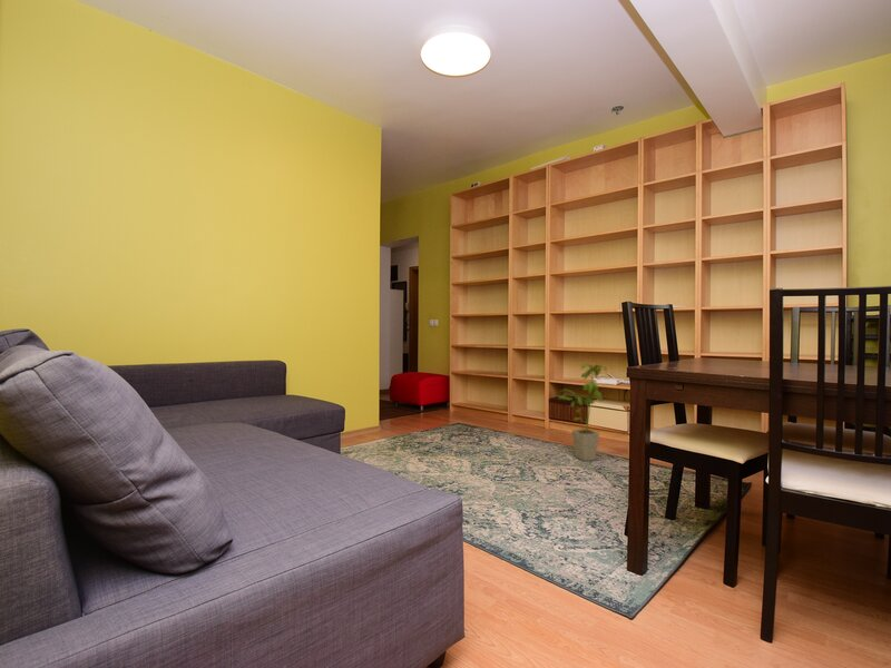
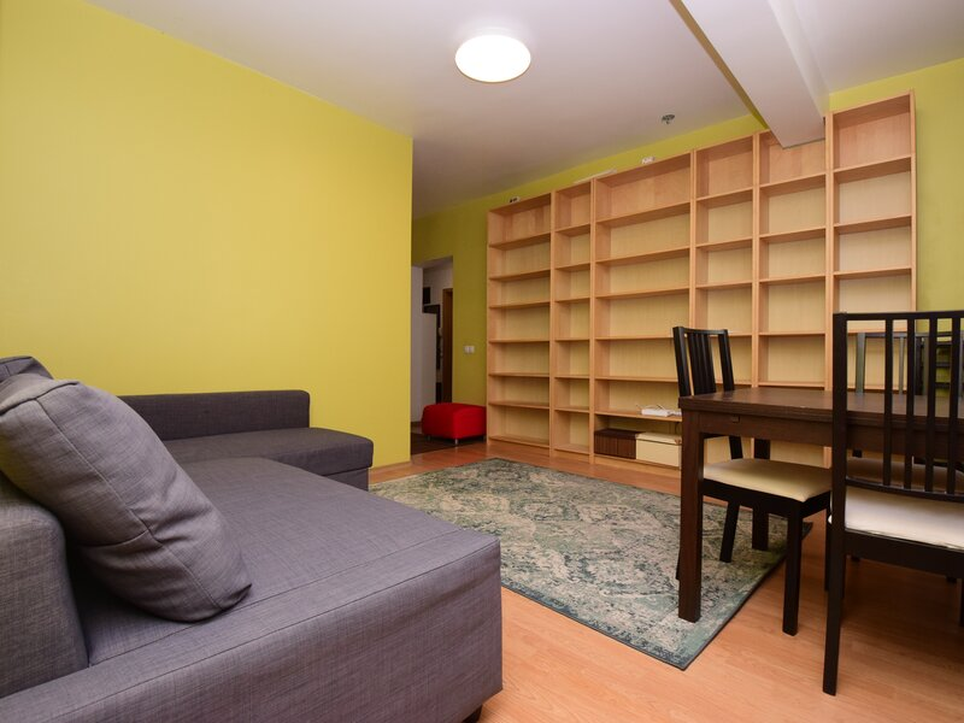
- house plant (587, 410)
